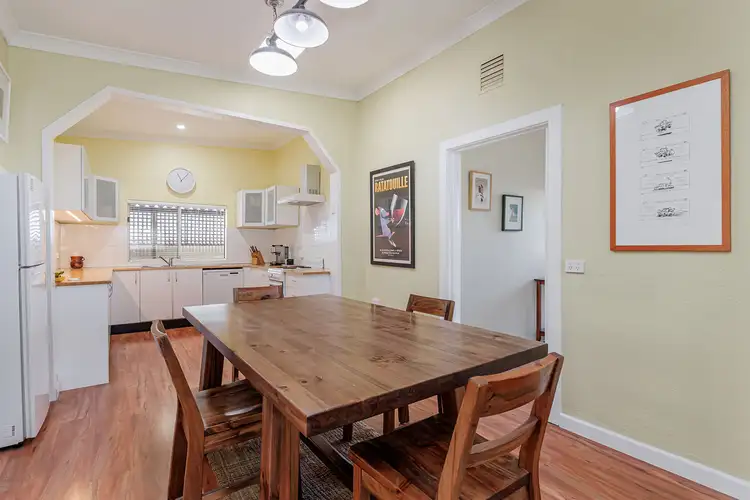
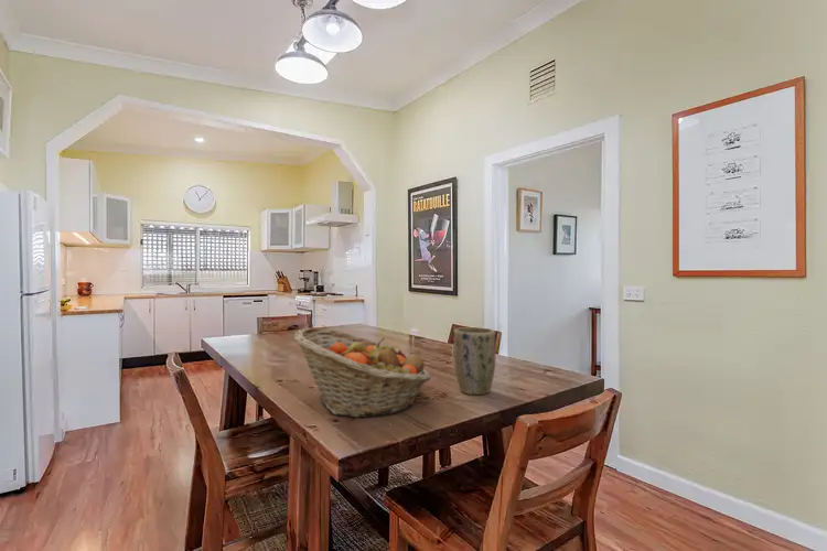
+ fruit basket (362, 364)
+ plant pot (474, 360)
